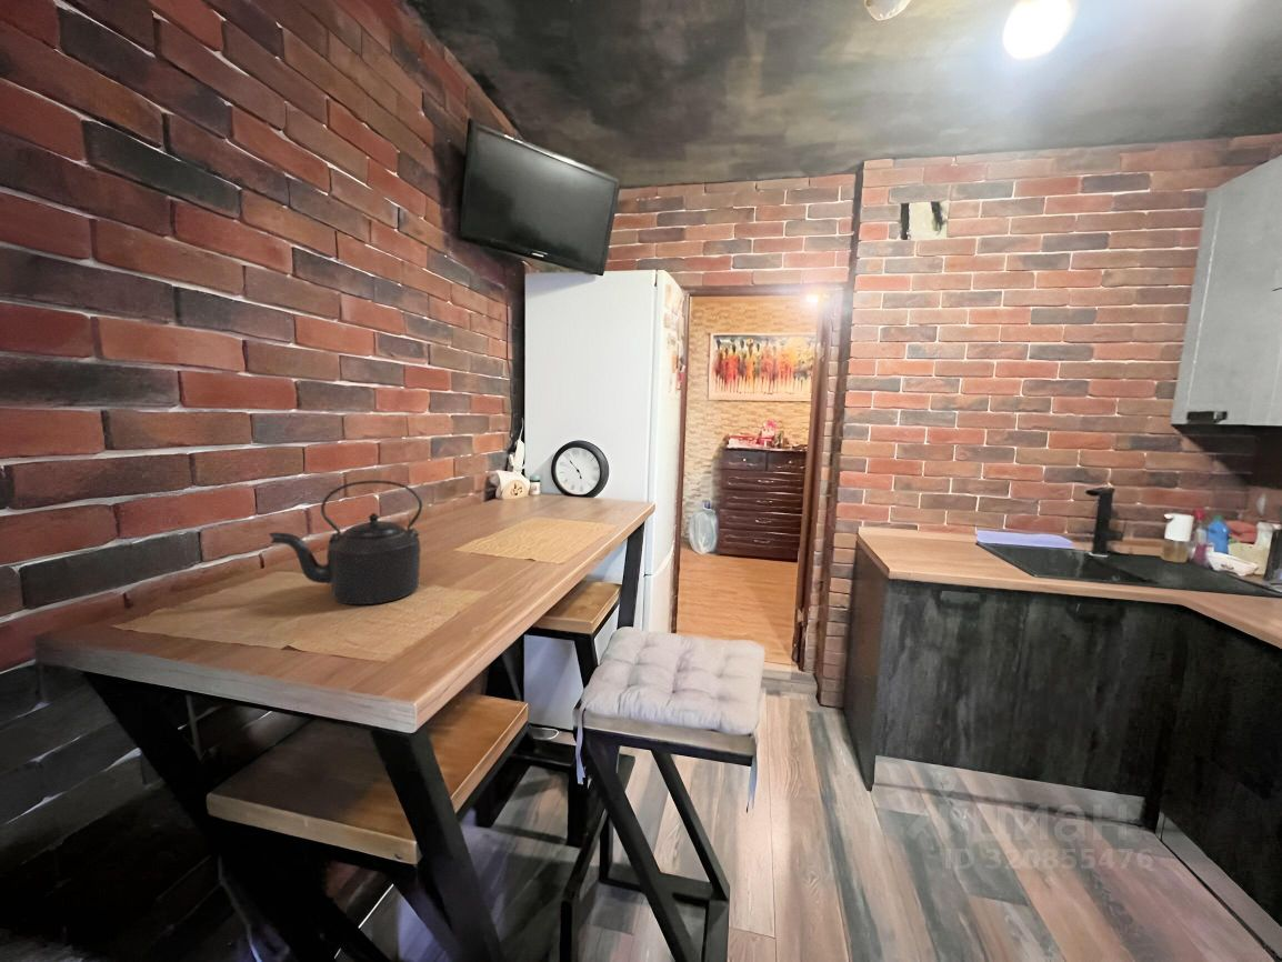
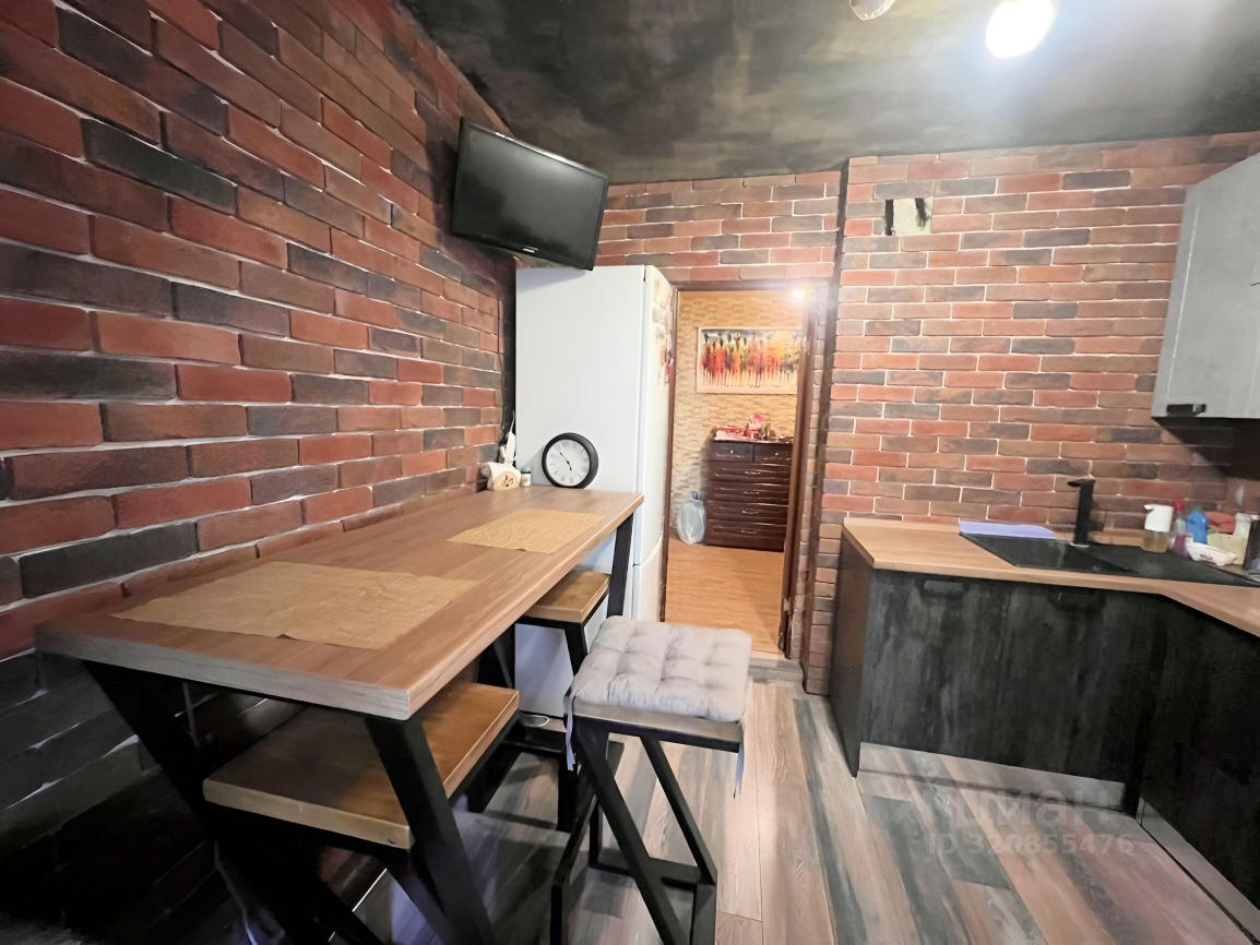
- kettle (350, 538)
